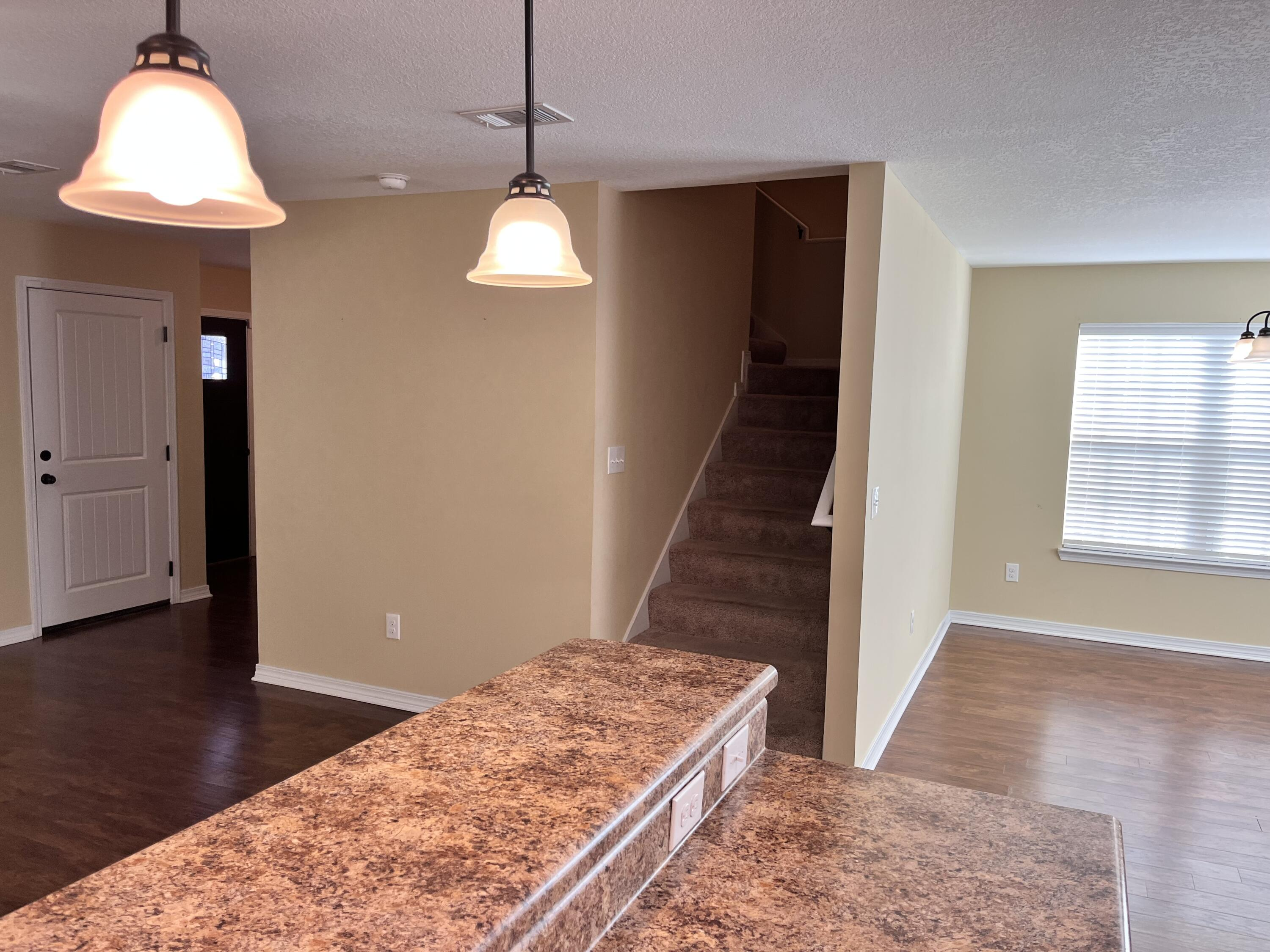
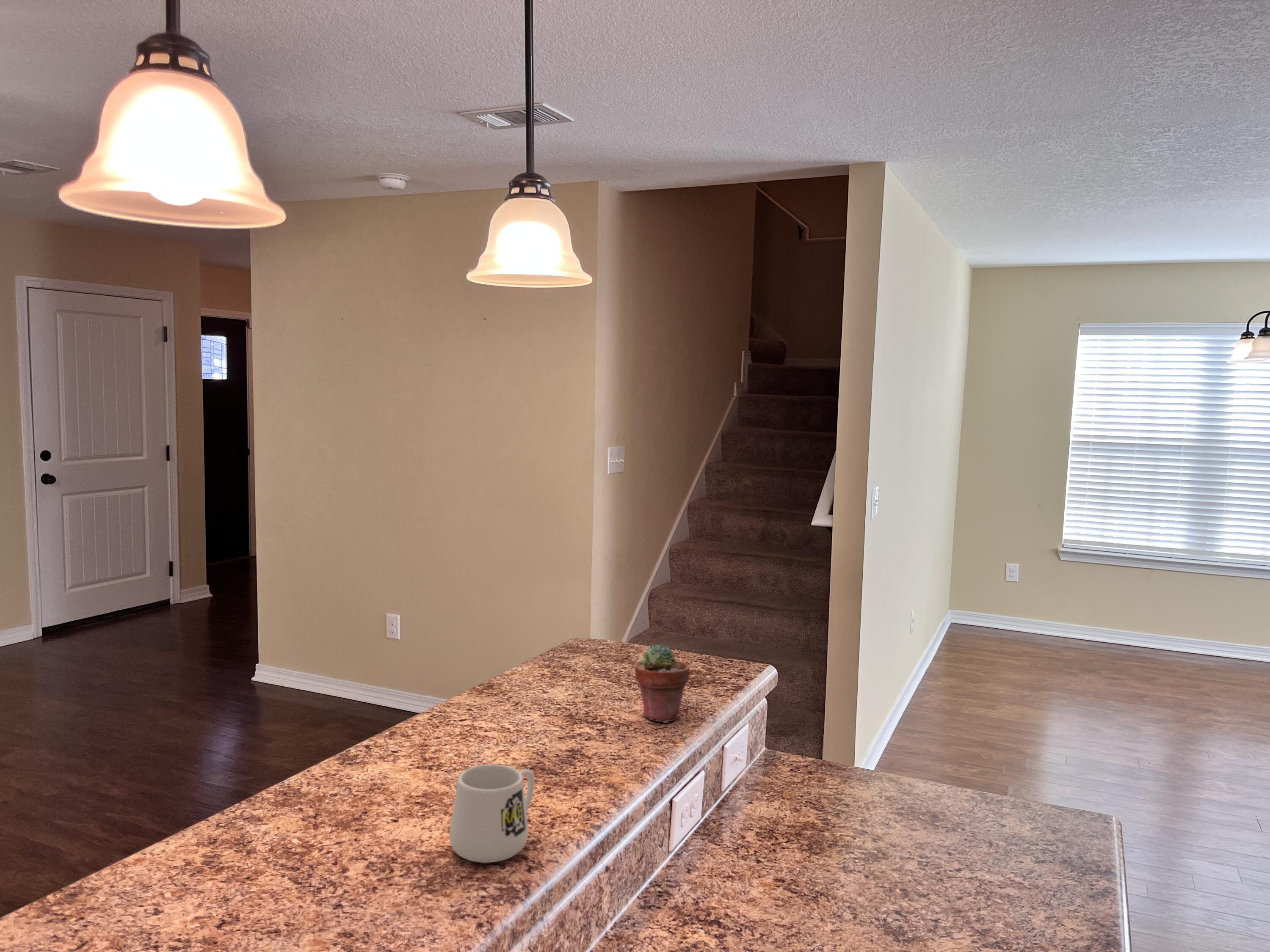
+ mug (498, 808)
+ potted succulent (662, 680)
